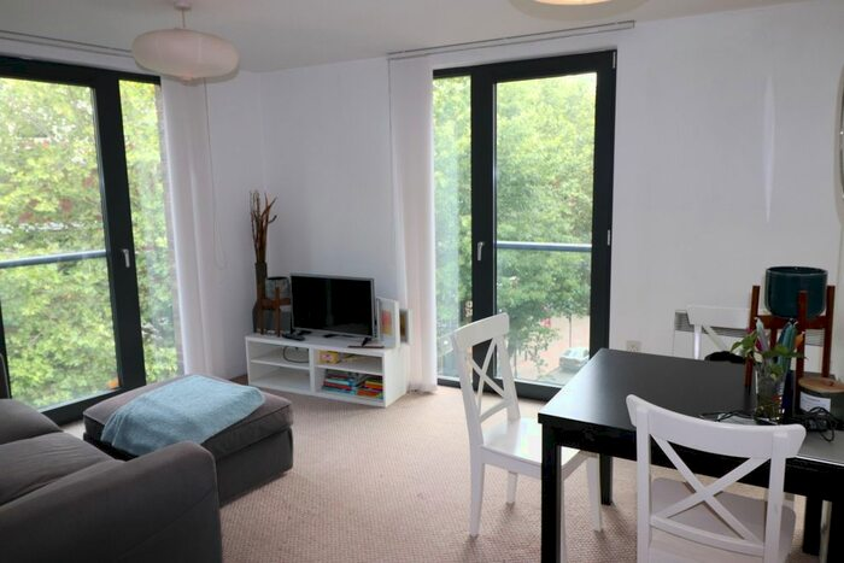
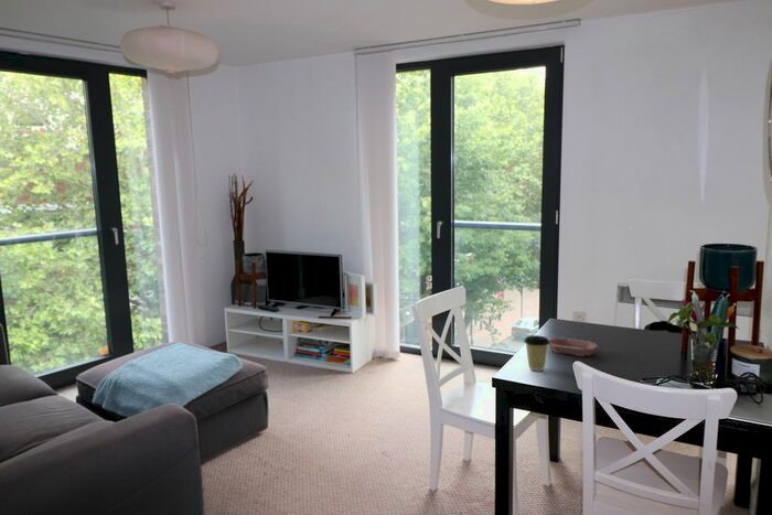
+ bowl (571, 346)
+ coffee cup (536, 352)
